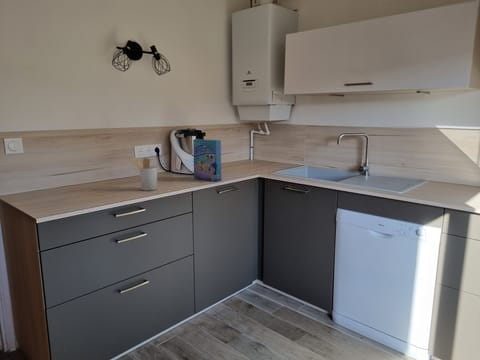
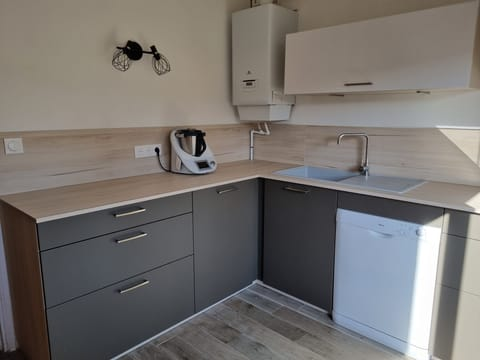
- utensil holder (143, 173)
- cereal box (207, 159)
